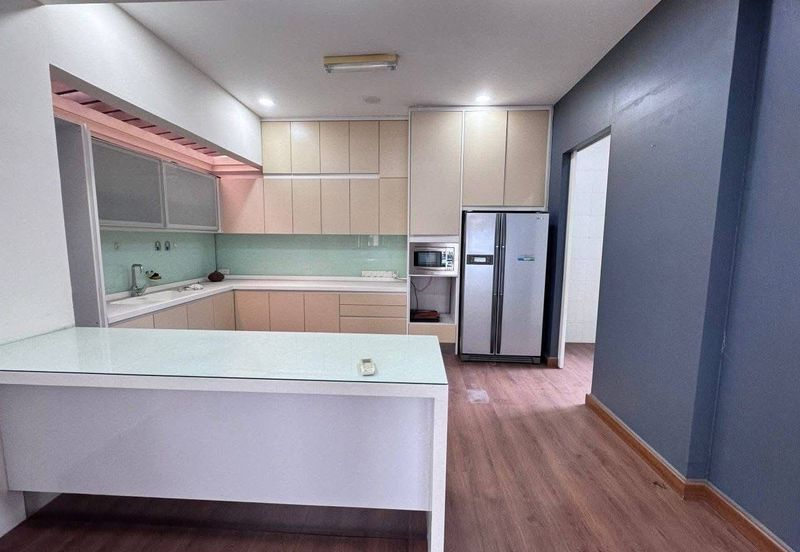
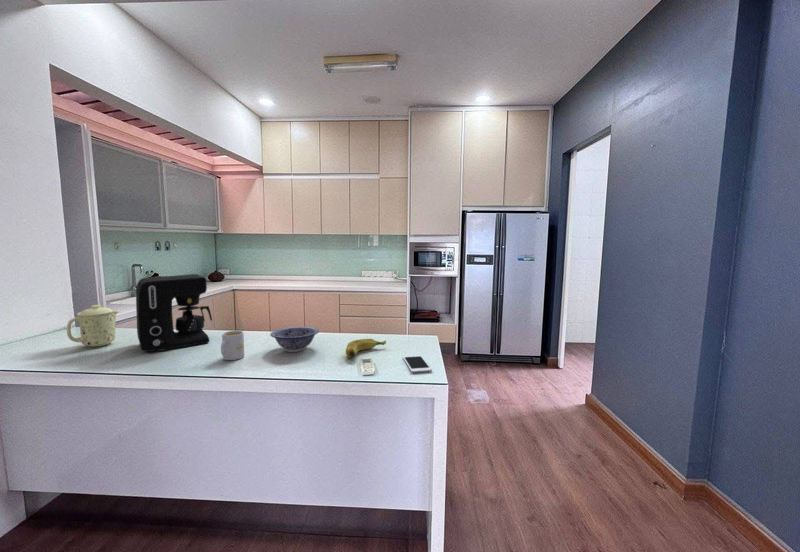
+ bowl (295, 340)
+ cell phone (416, 363)
+ banana (365, 347)
+ mug (94, 325)
+ mug (230, 346)
+ coffee maker (178, 310)
